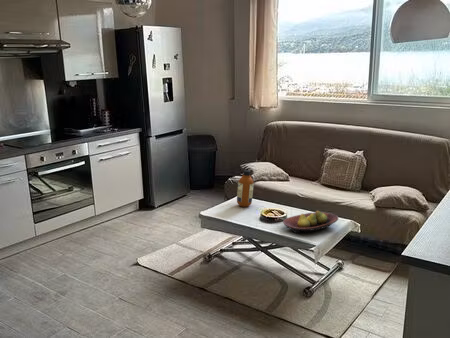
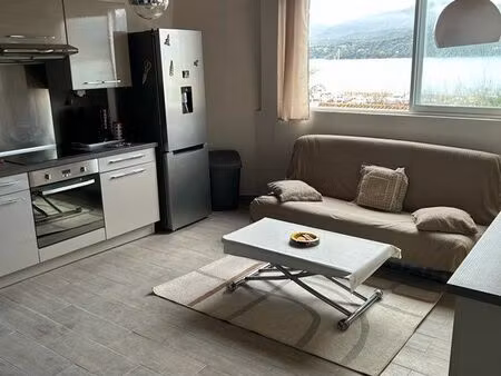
- fruit bowl (310, 220)
- bottle (245, 188)
